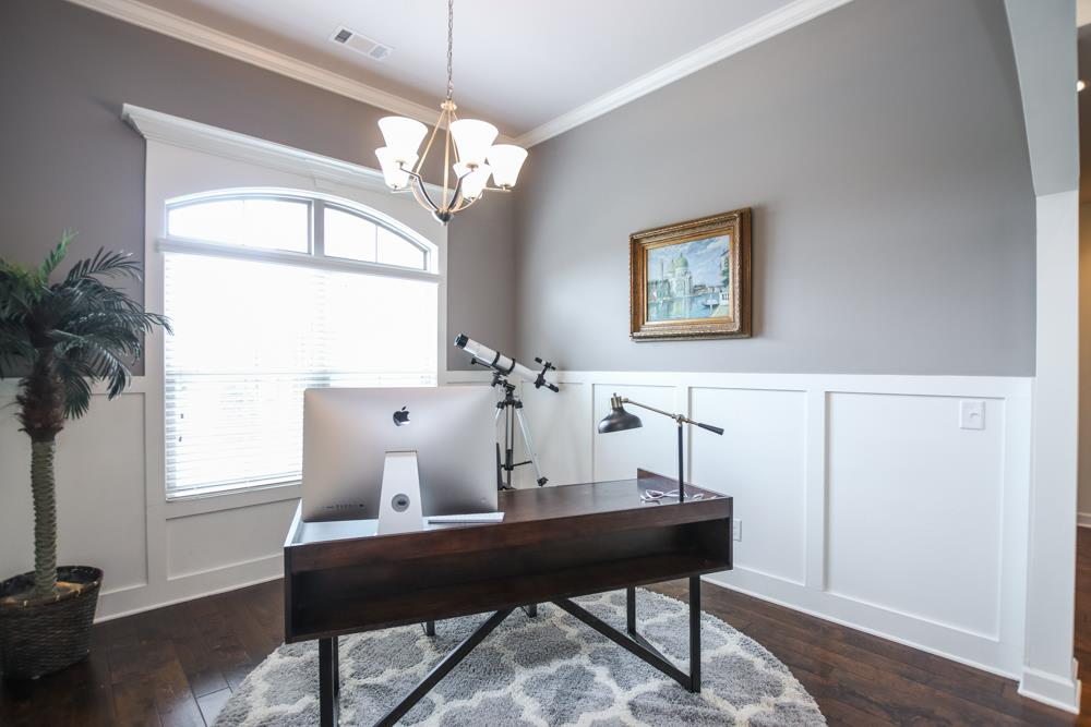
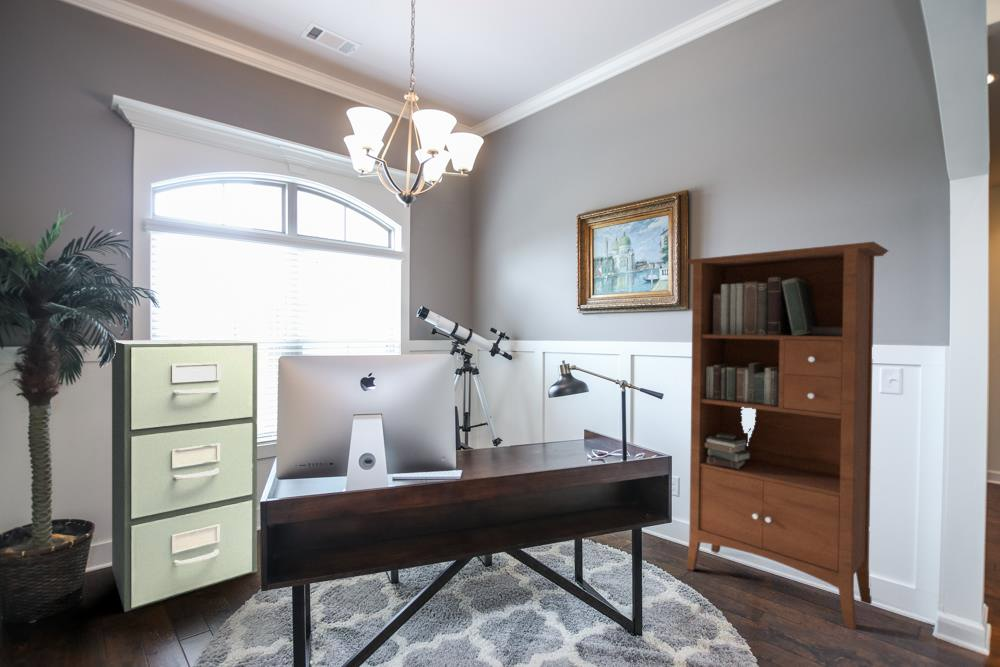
+ bookcase (776, 421)
+ filing cabinet (185, 457)
